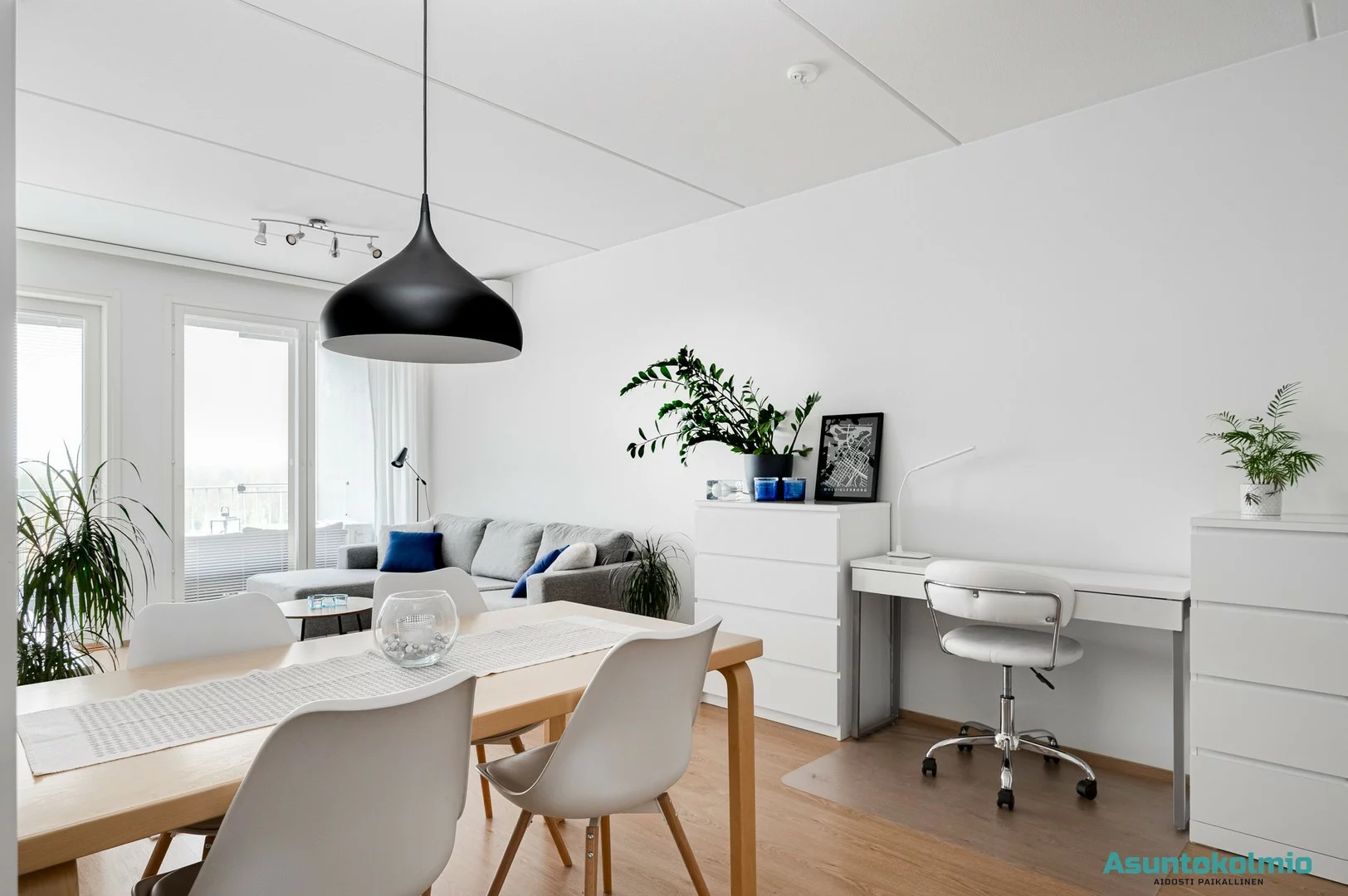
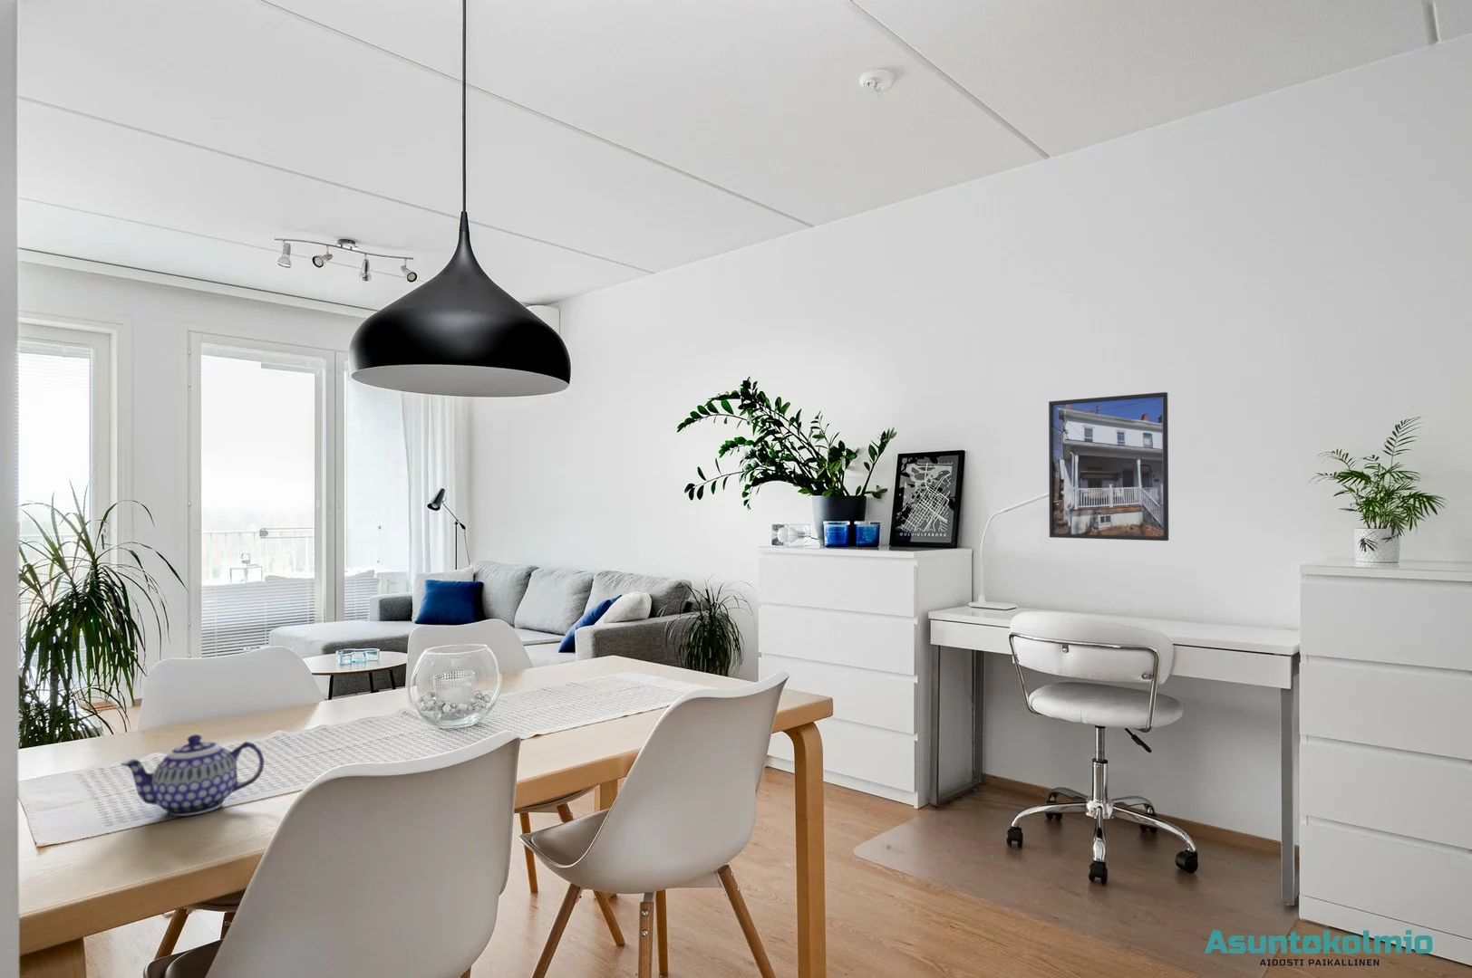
+ teapot (194, 771)
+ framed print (1106, 467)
